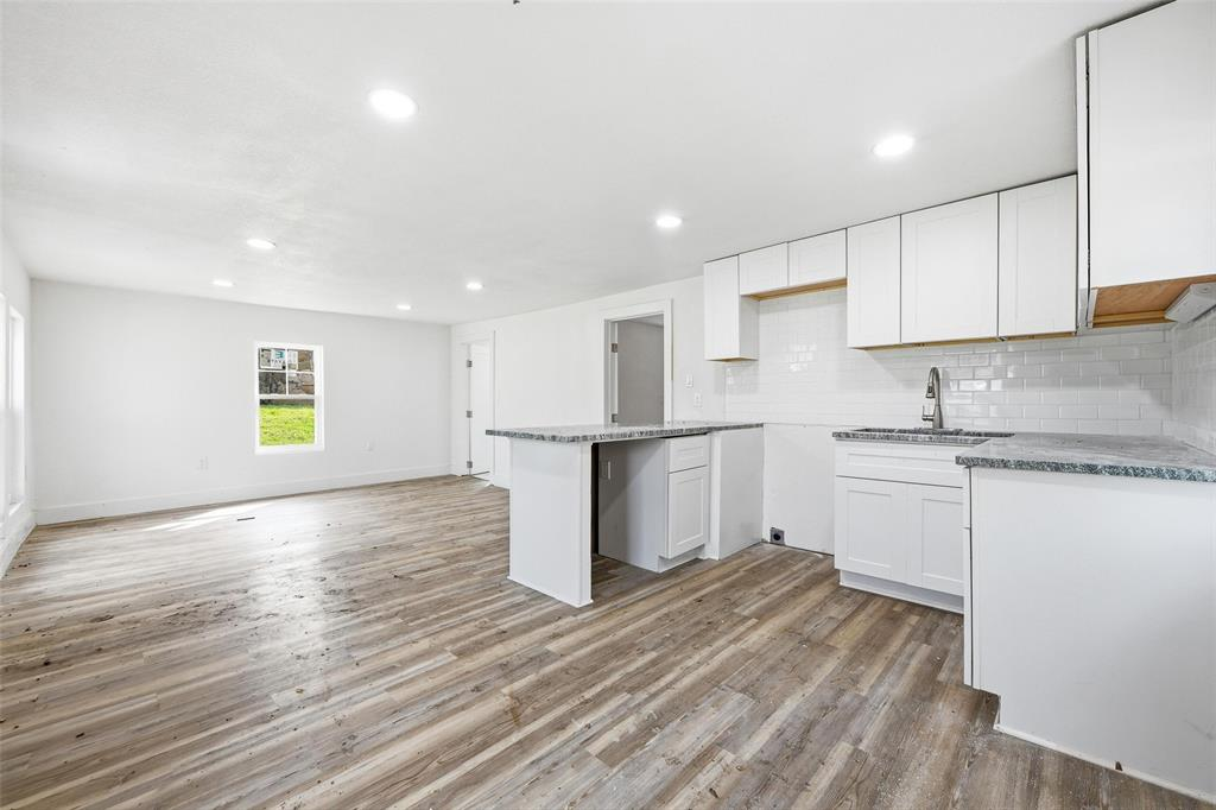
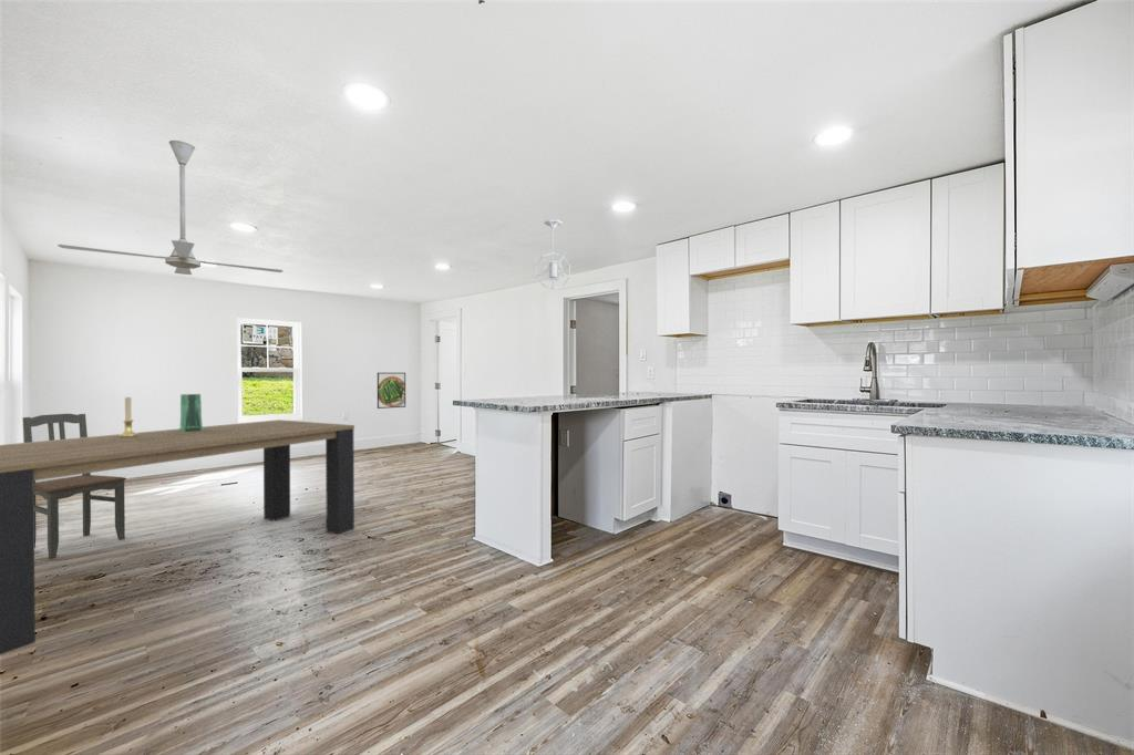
+ ceiling fan (182, 206)
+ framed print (391, 390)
+ dining chair (71, 479)
+ vase (190, 412)
+ dining table (179, 459)
+ candle holder (127, 415)
+ pendant light (553, 255)
